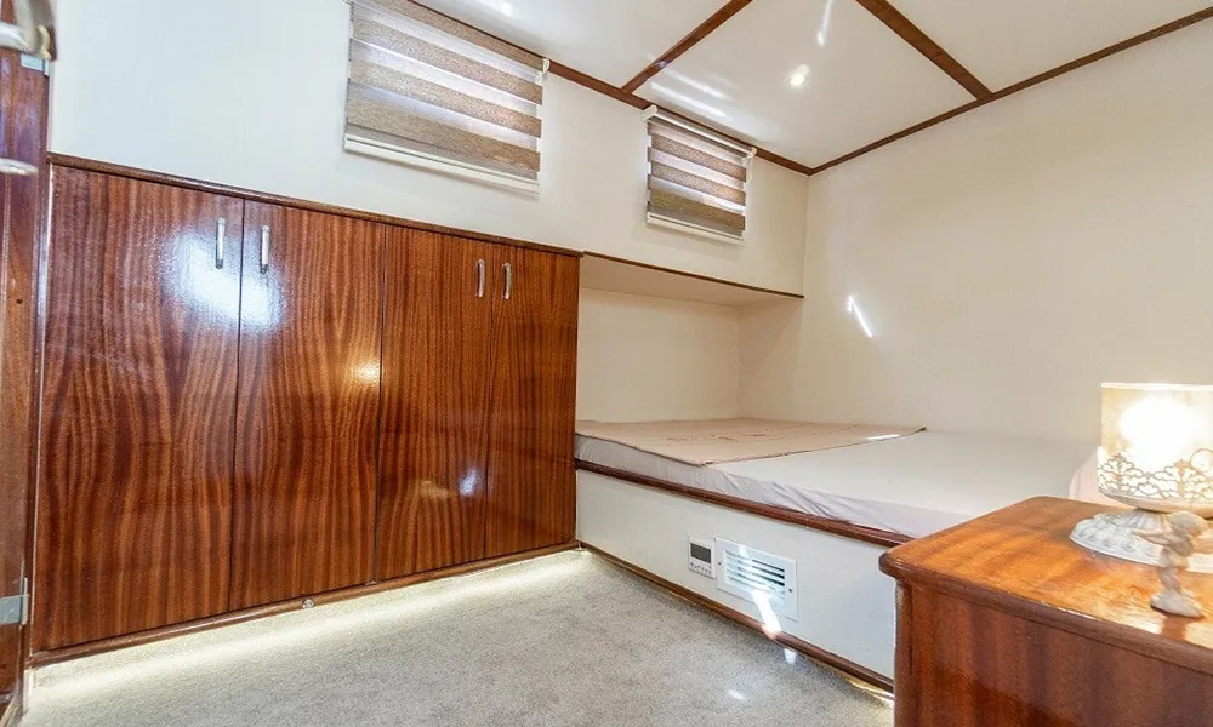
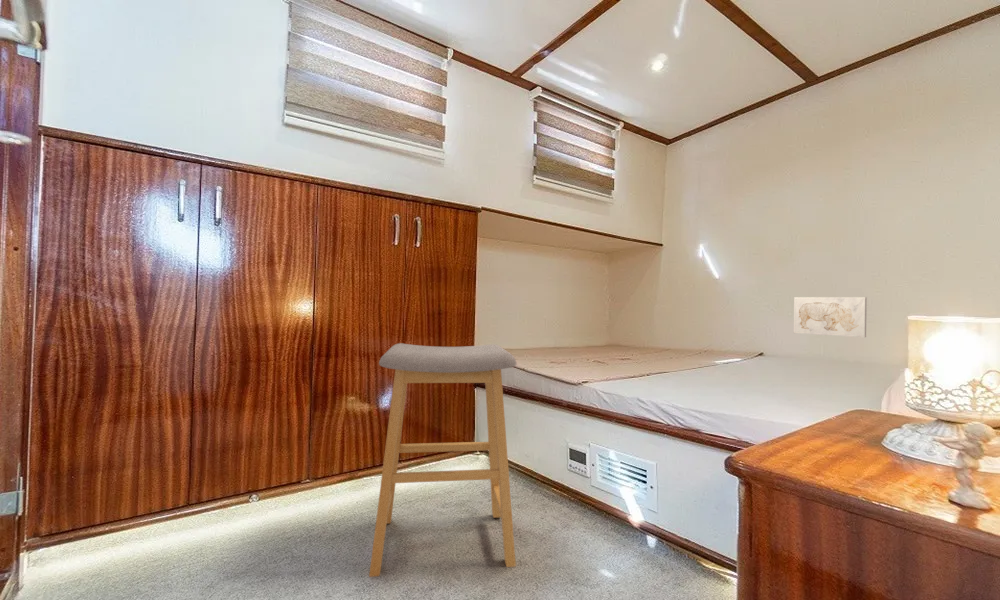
+ wall art (828, 316)
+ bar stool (446, 443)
